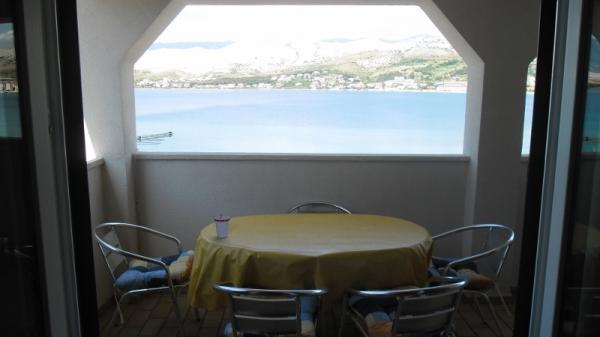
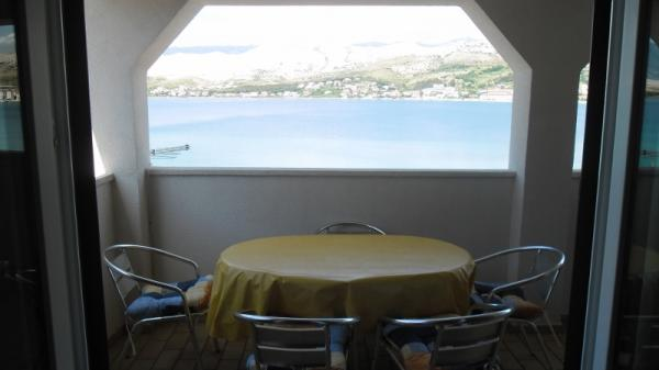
- cup (222, 224)
